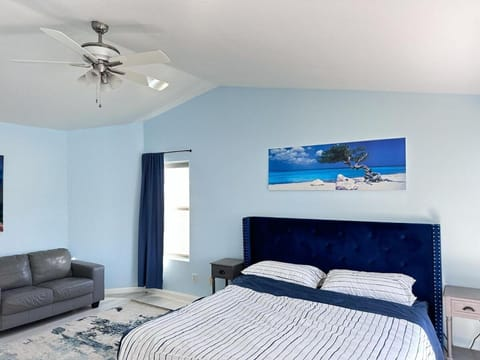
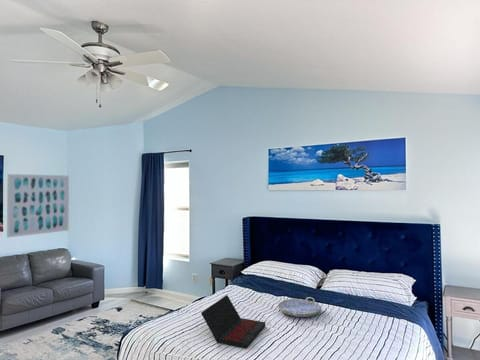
+ laptop (234, 318)
+ serving tray (299, 307)
+ wall art (40, 204)
